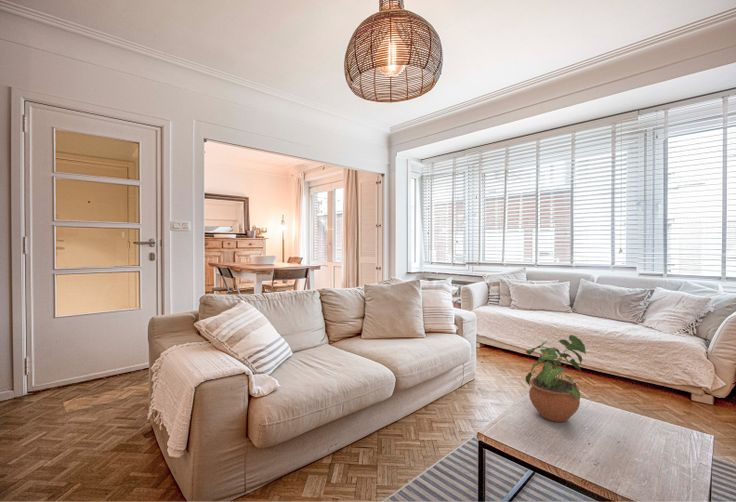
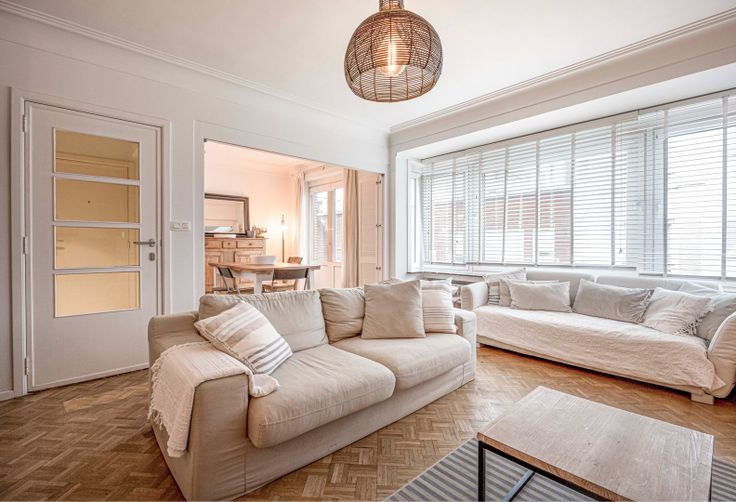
- potted plant (559, 375)
